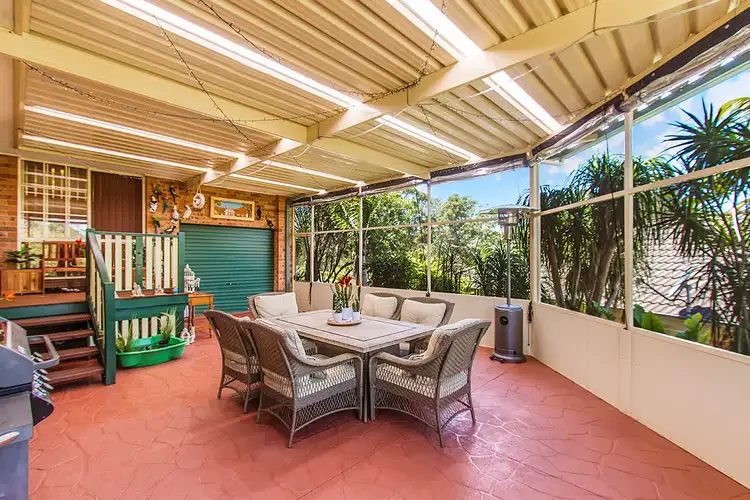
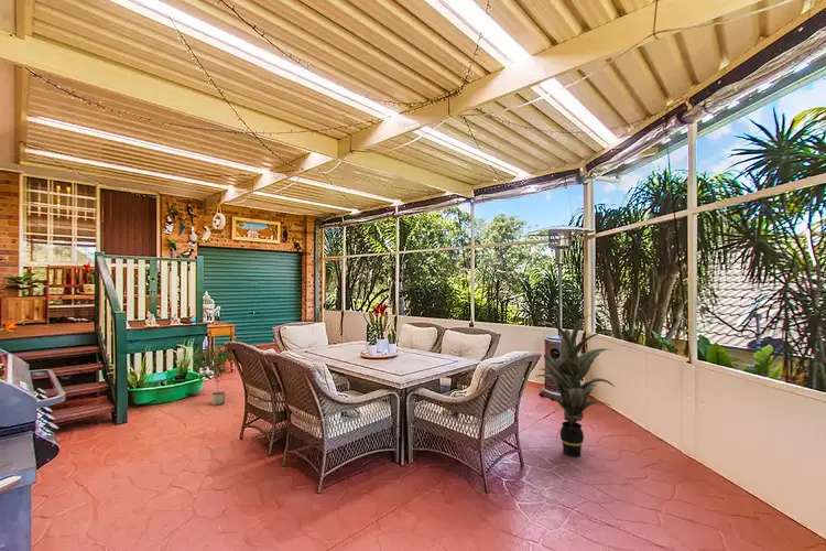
+ indoor plant (577, 385)
+ potted plant (217, 376)
